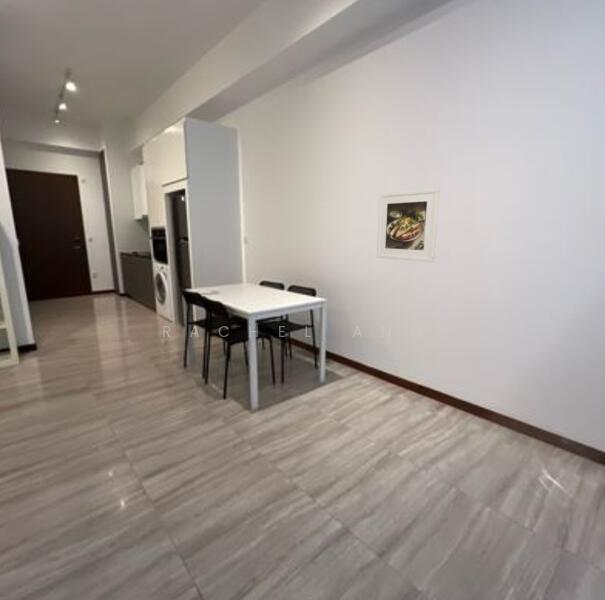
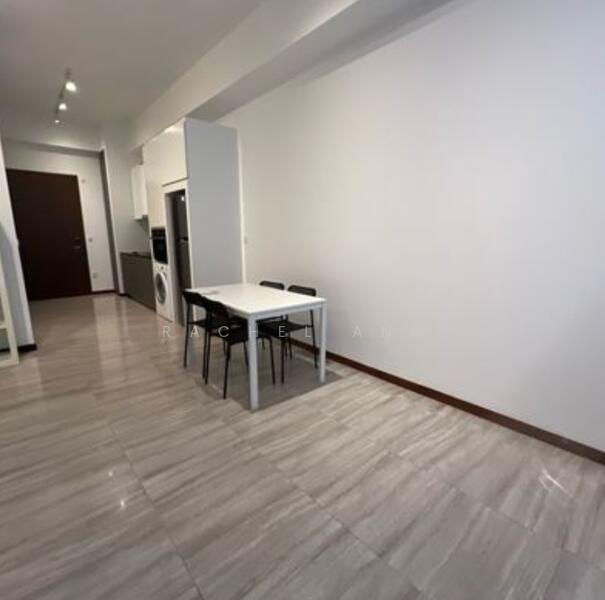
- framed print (405, 226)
